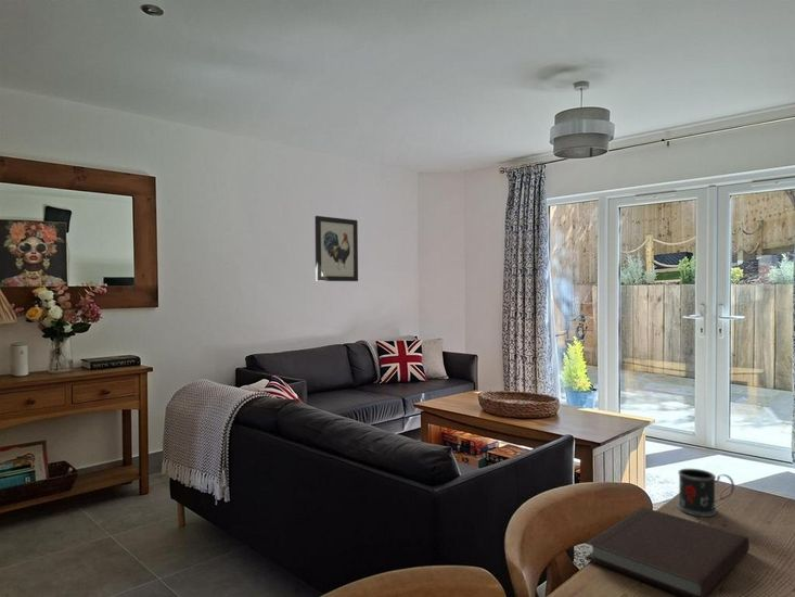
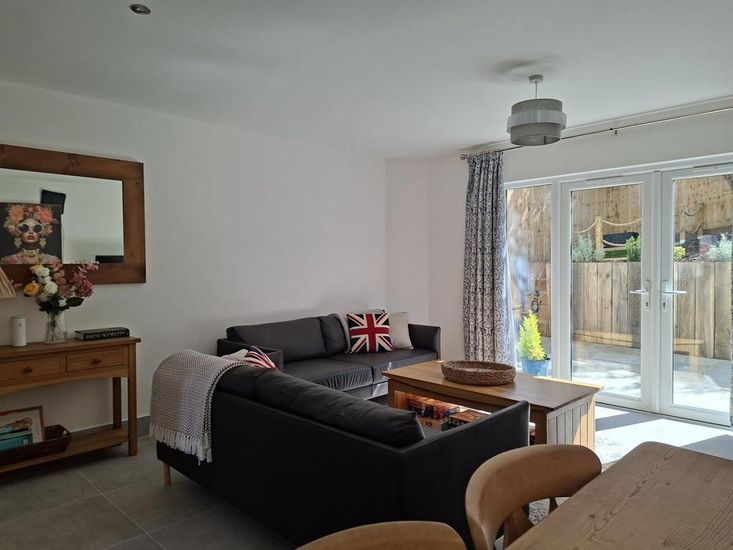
- wall art (336, 250)
- notebook (667, 547)
- mug (705, 491)
